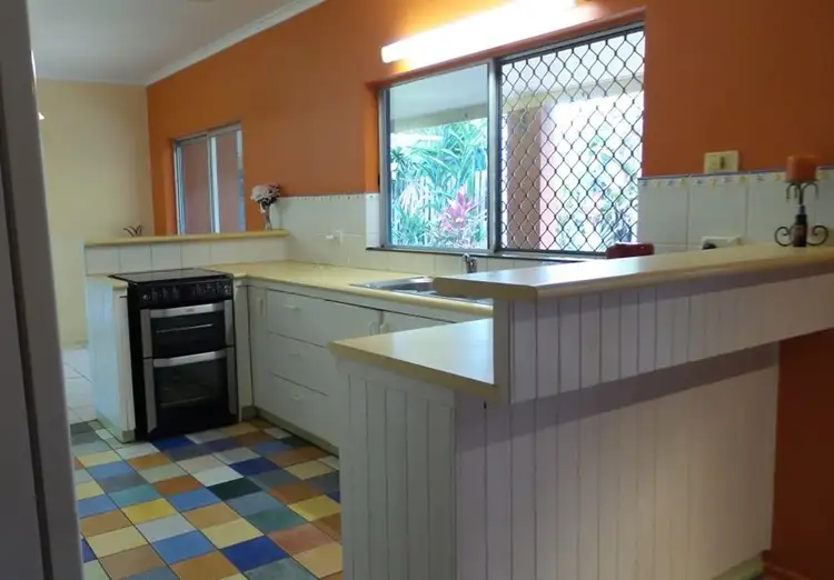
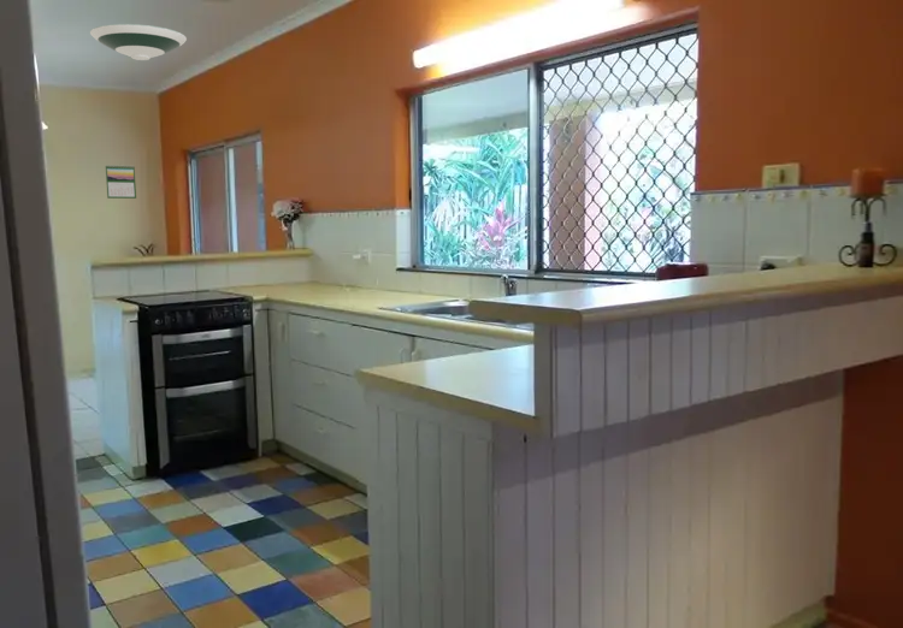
+ calendar (120, 180)
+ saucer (140, 47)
